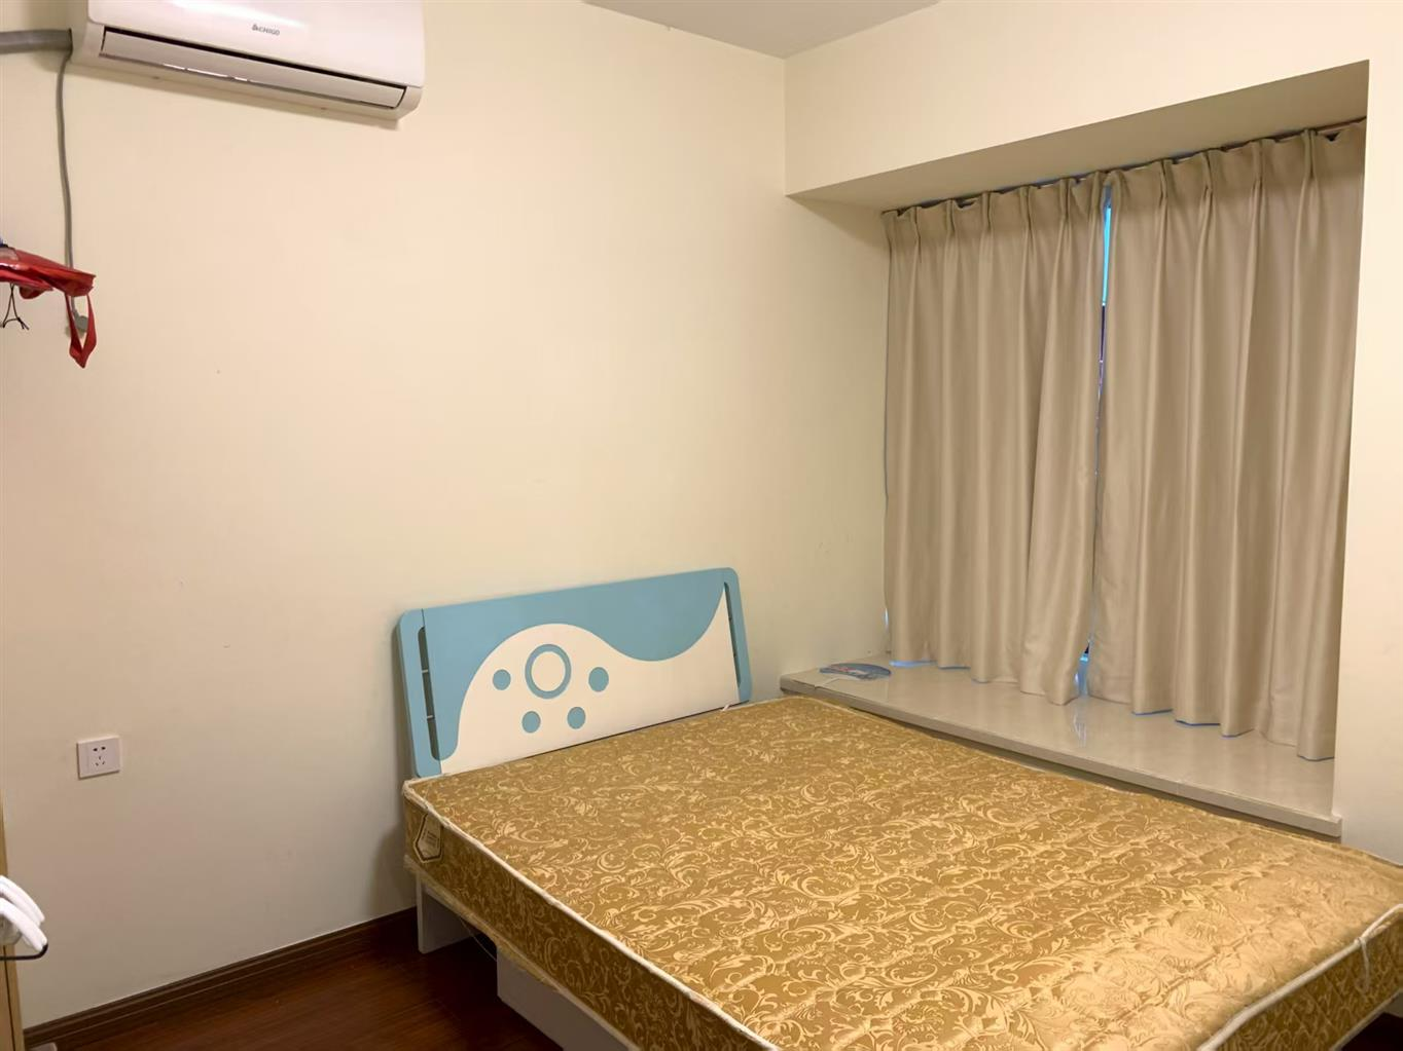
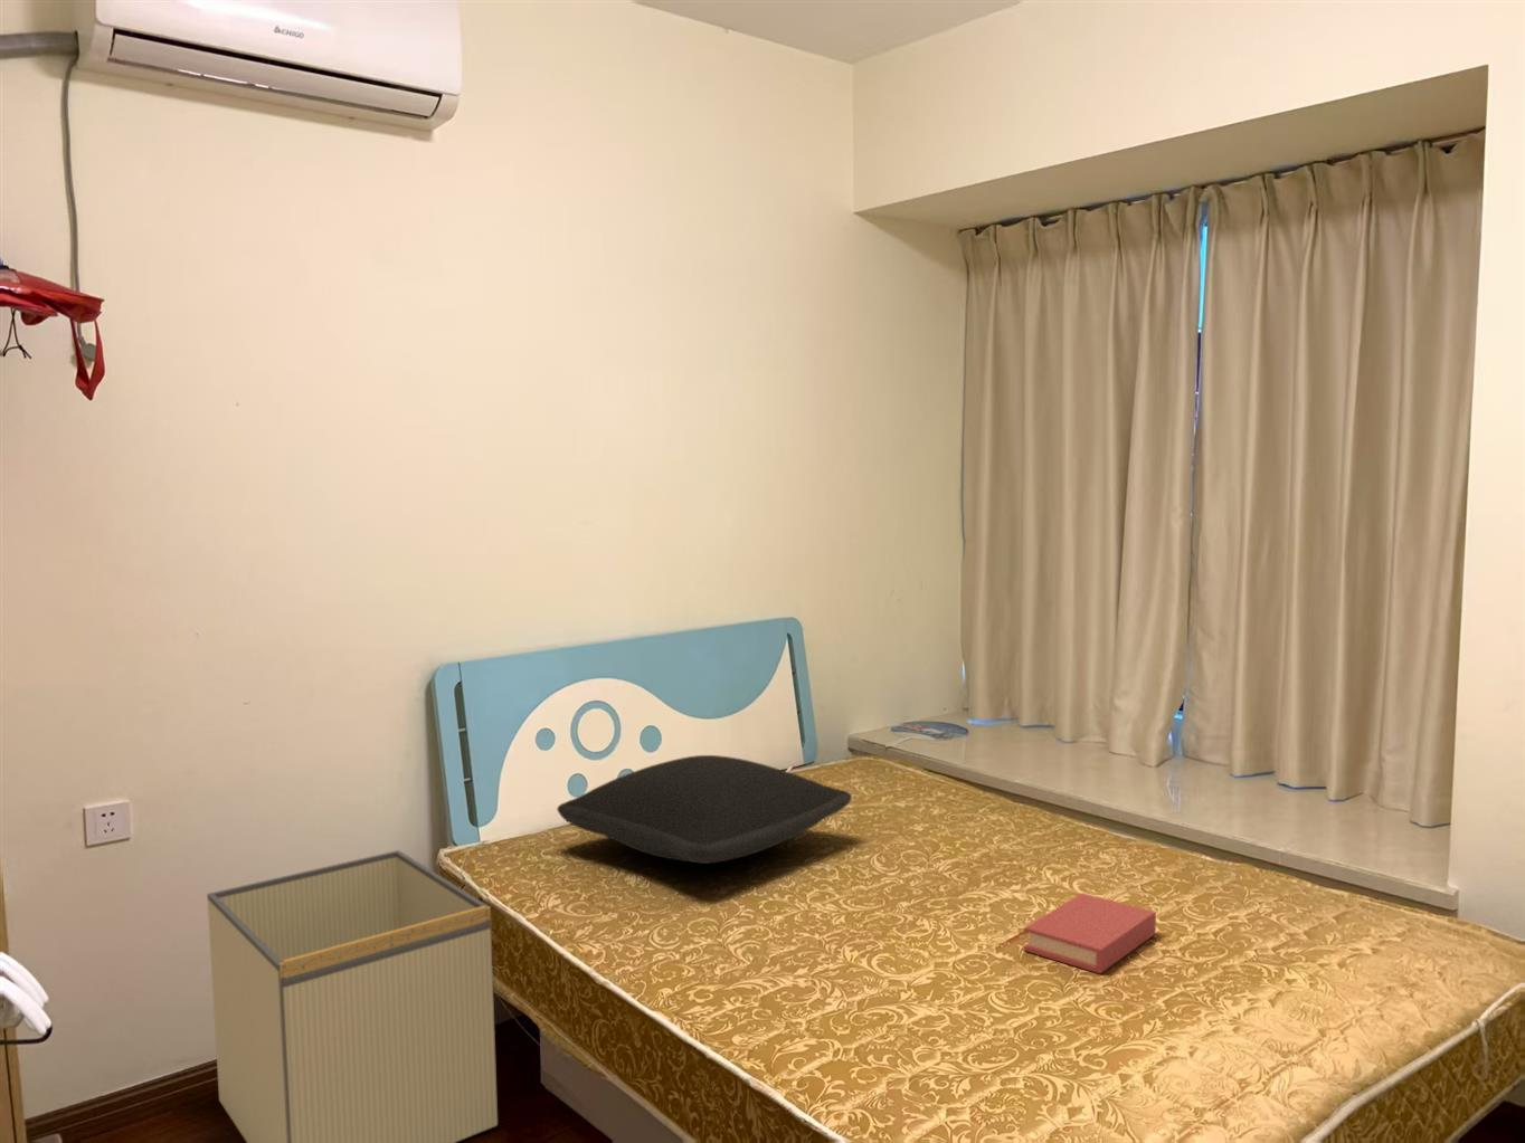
+ storage bin (351, 1006)
+ book (1090, 930)
+ pillow (704, 806)
